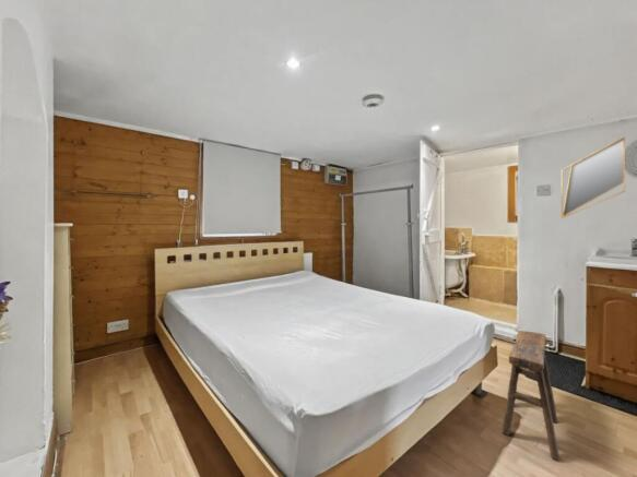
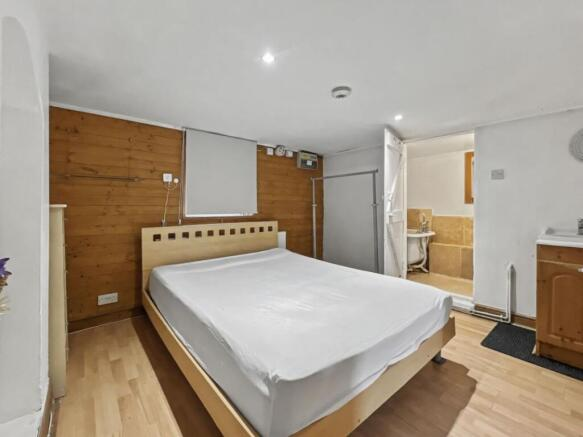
- stool (538, 384)
- home mirror (591, 180)
